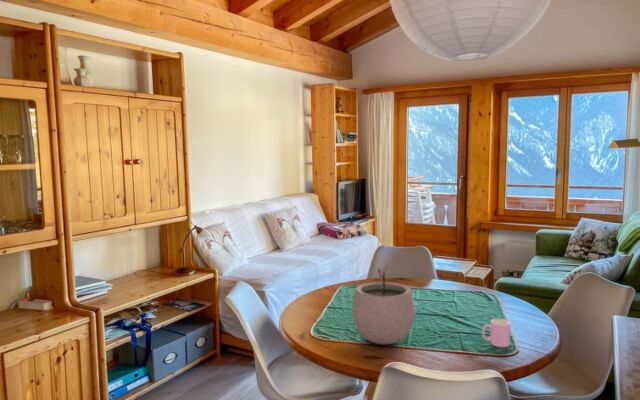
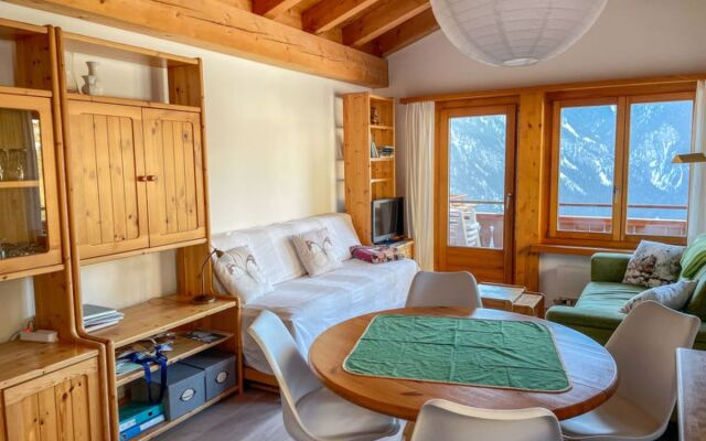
- cup (495, 332)
- plant pot (383, 303)
